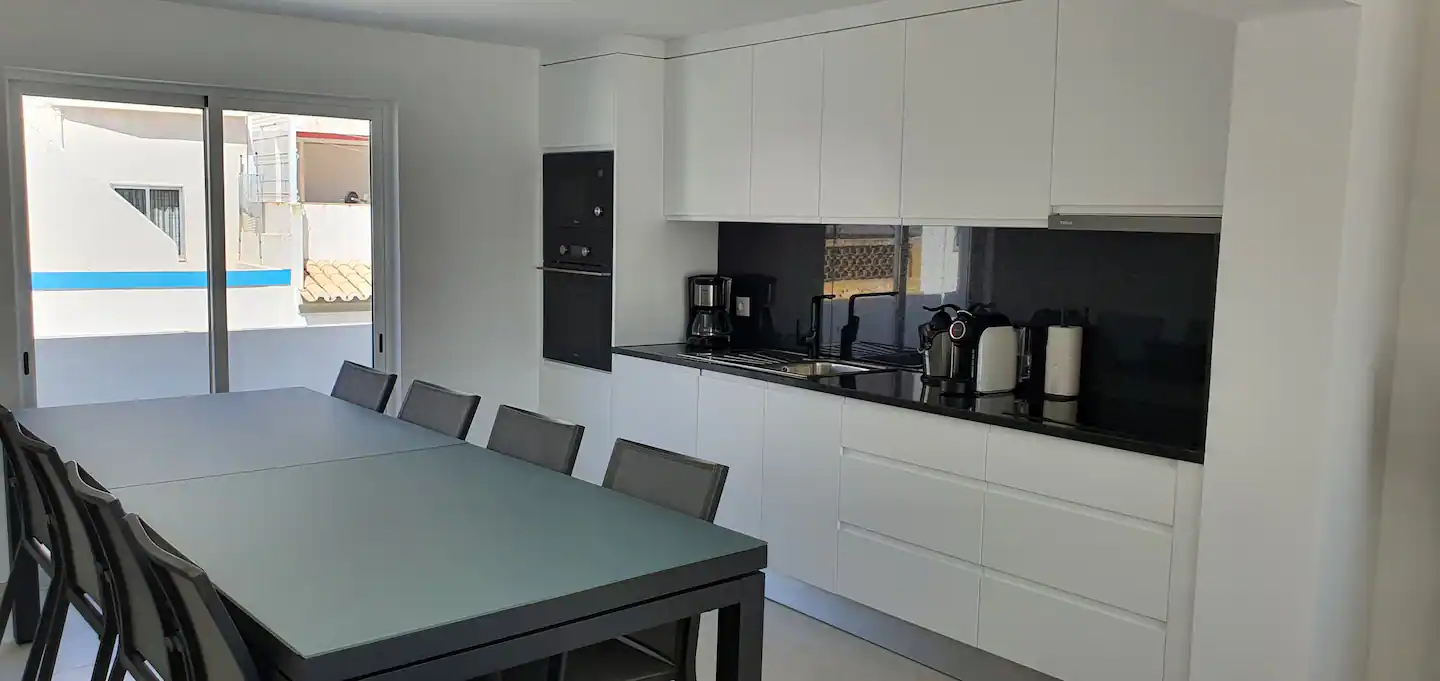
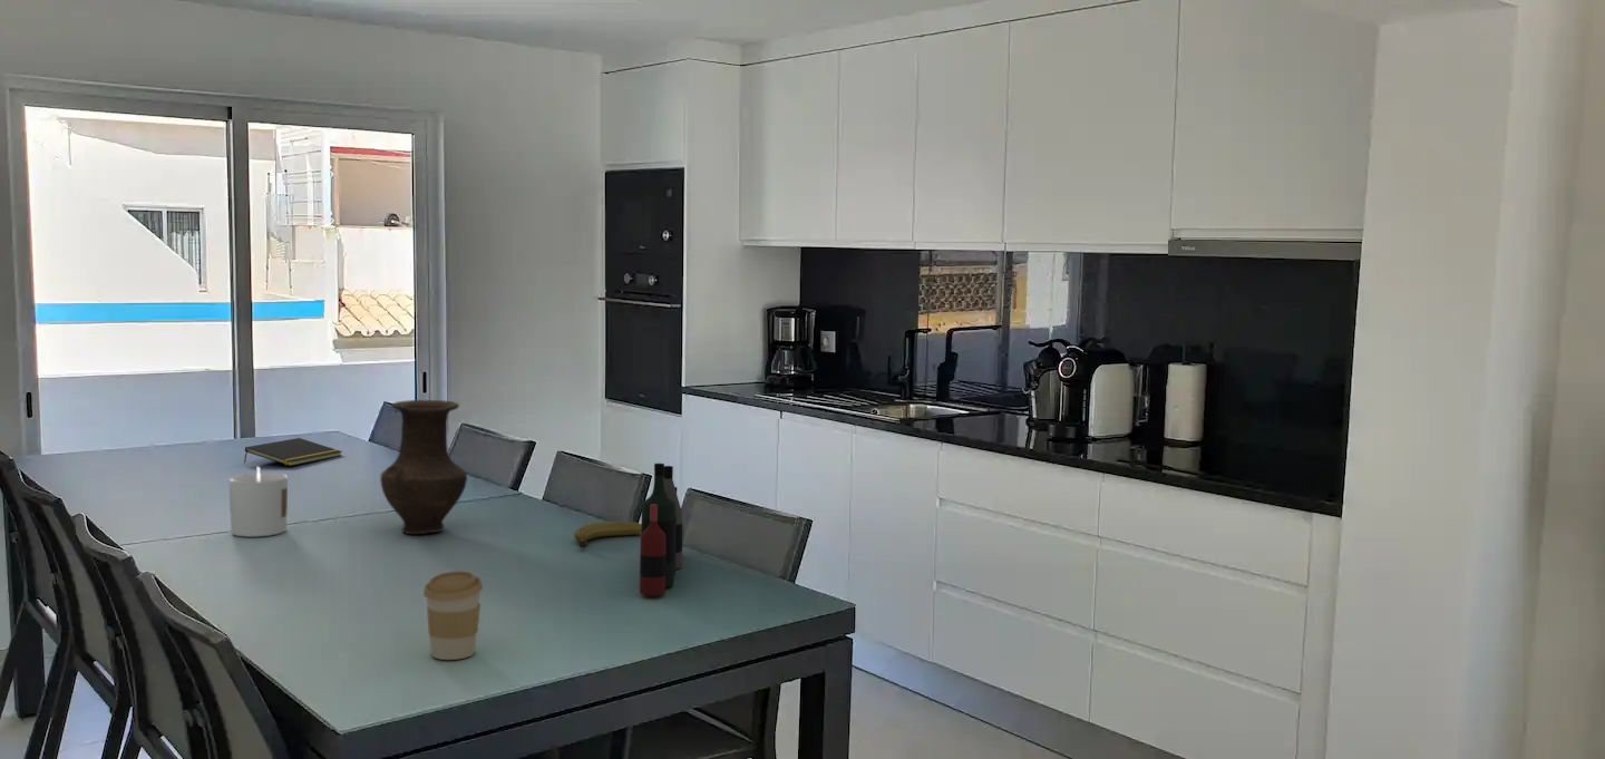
+ candle (259, 498)
+ bottle collection (663, 516)
+ notepad (294, 451)
+ vase (424, 466)
+ fruit (611, 533)
+ coffee cup (453, 614)
